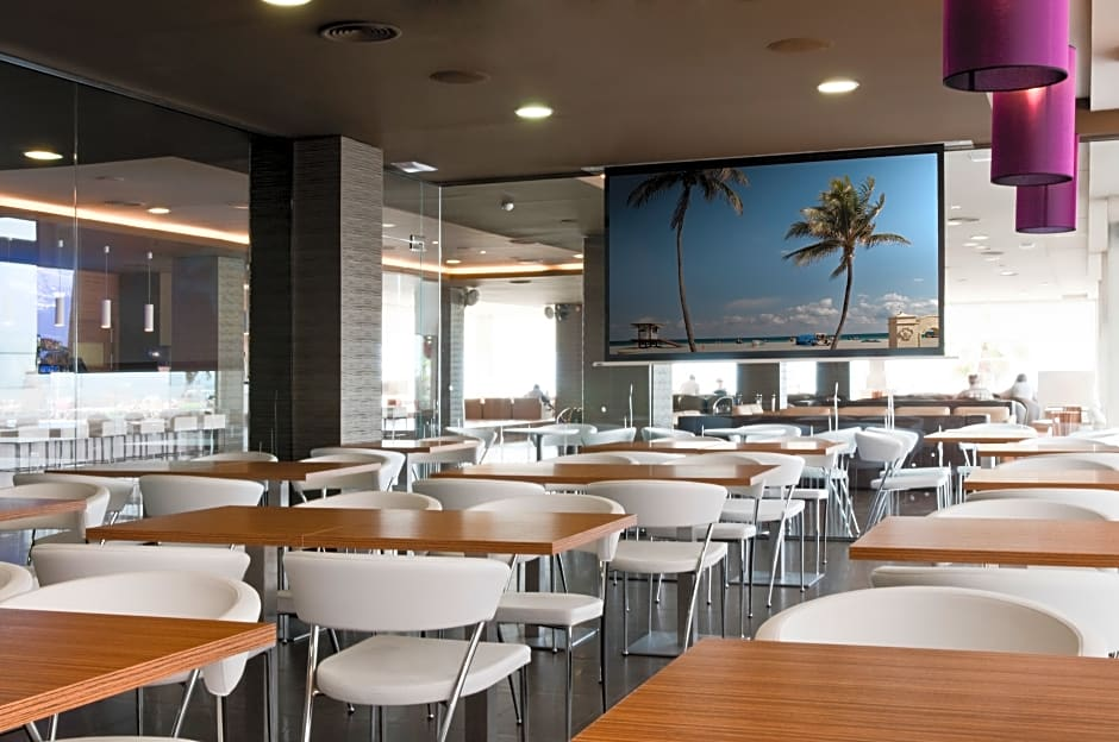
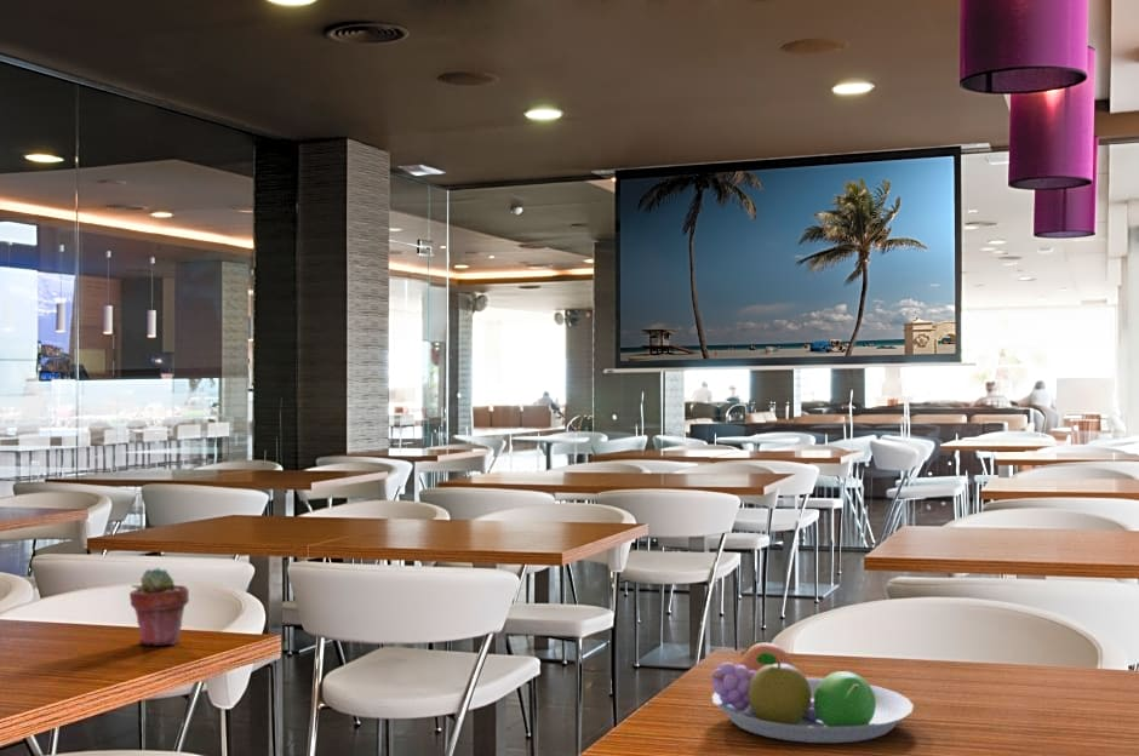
+ fruit bowl (811, 682)
+ potted succulent (159, 605)
